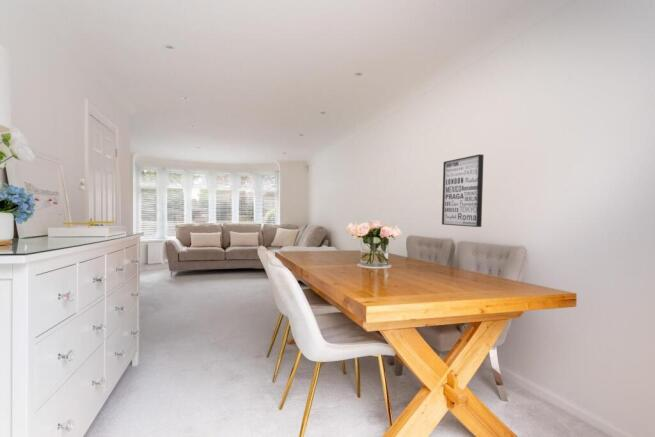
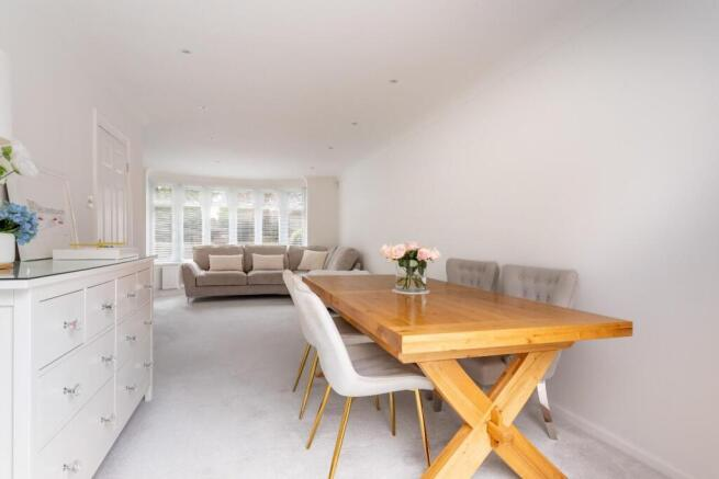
- wall art (461, 192)
